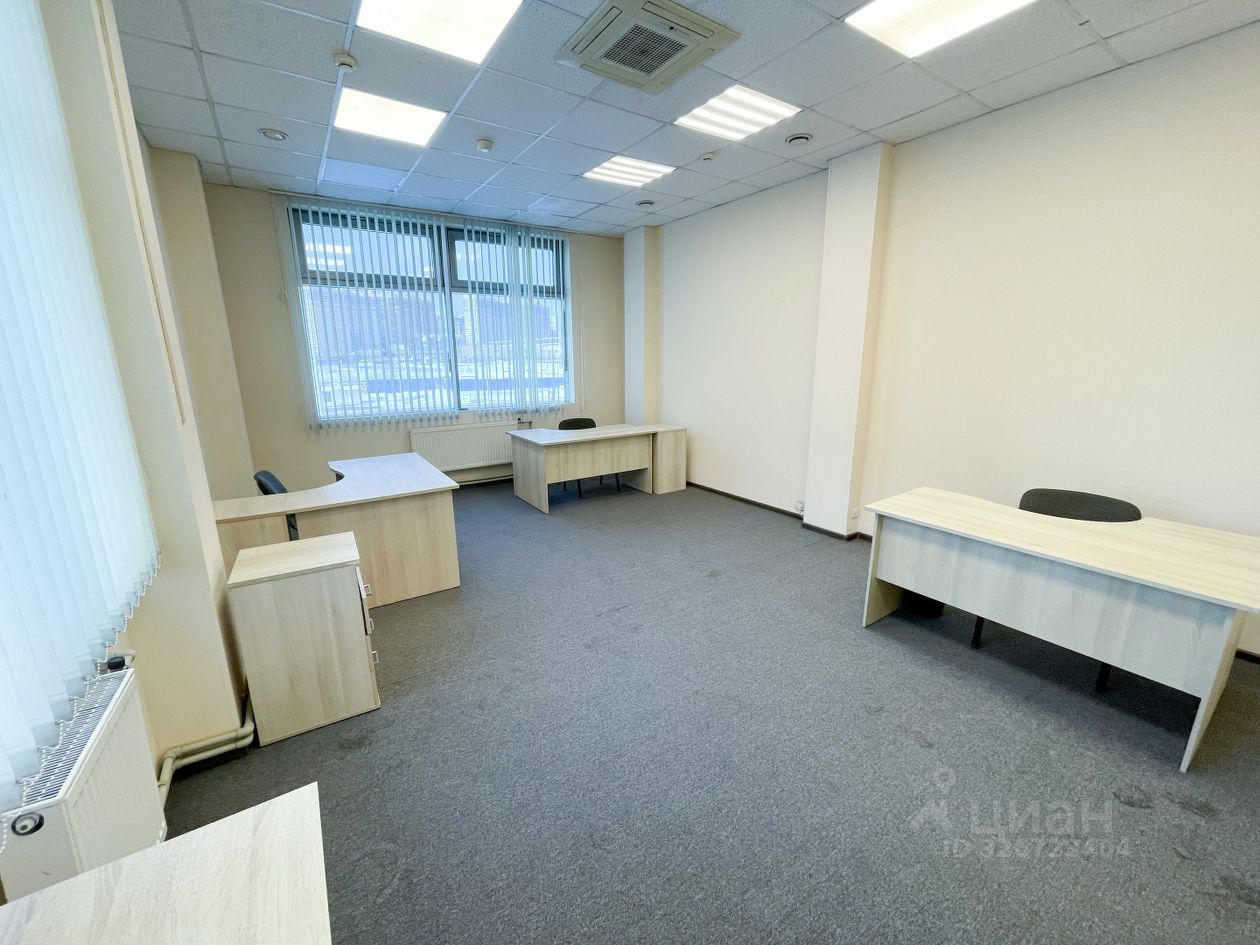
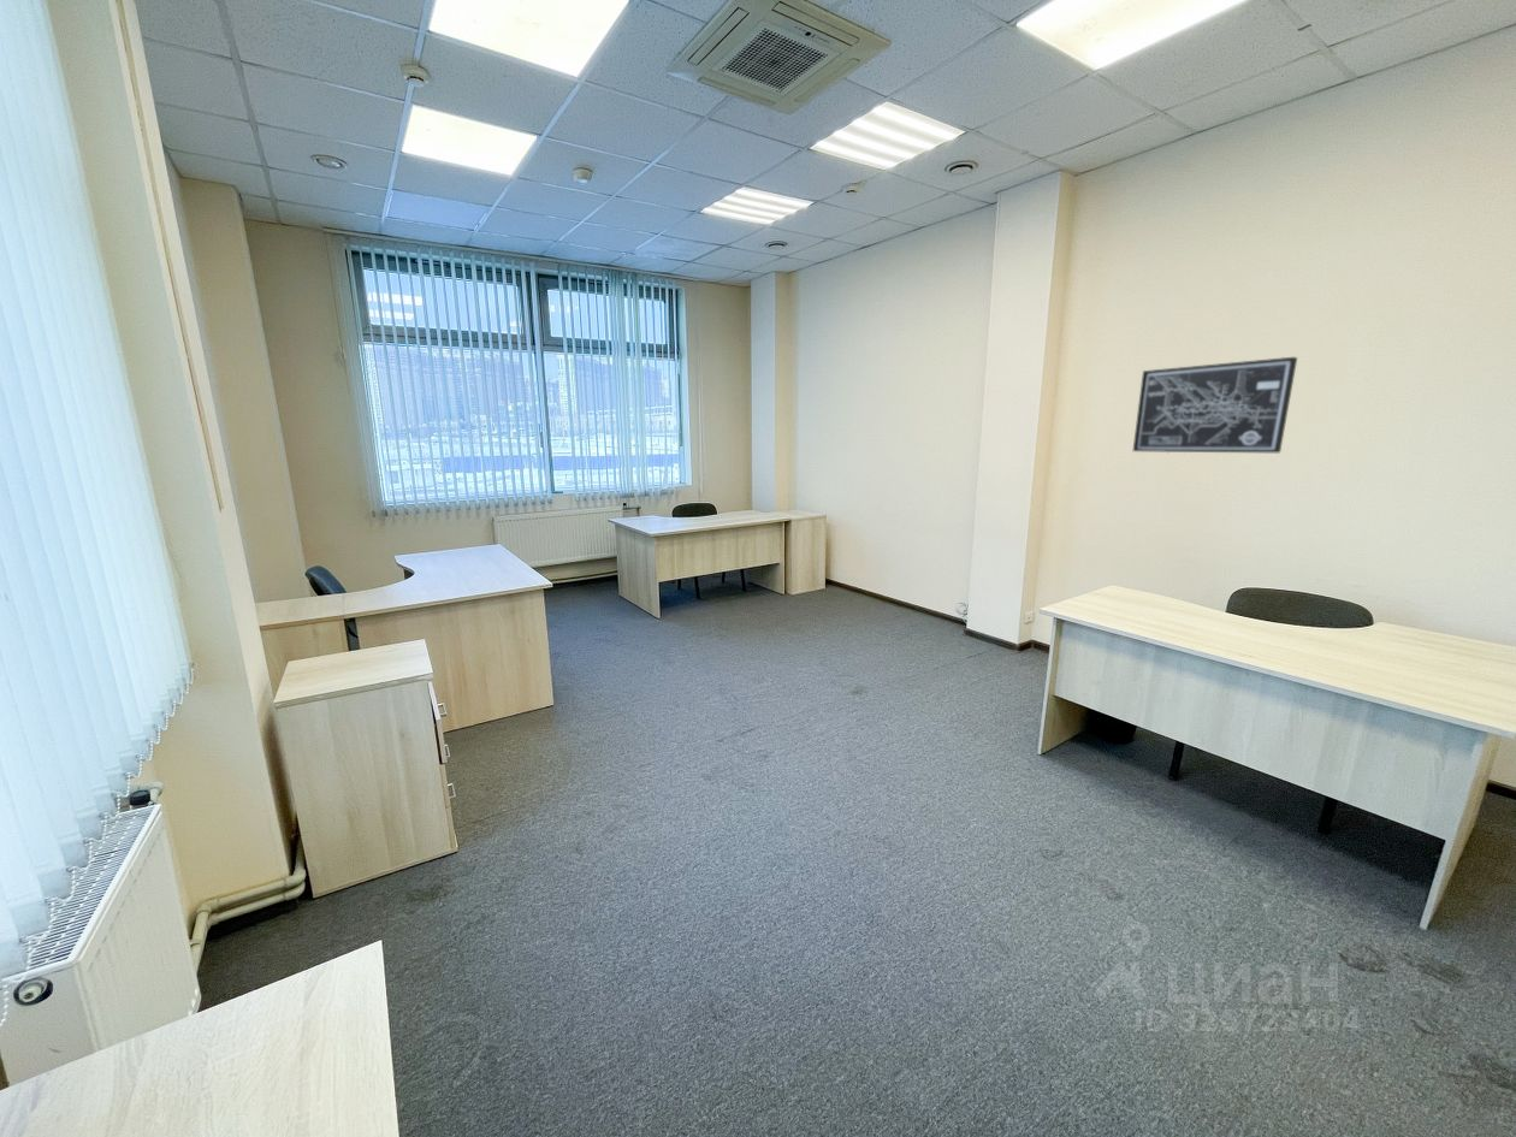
+ wall art (1207, 409)
